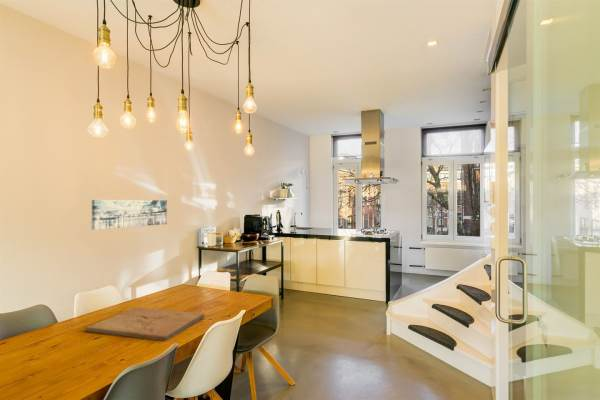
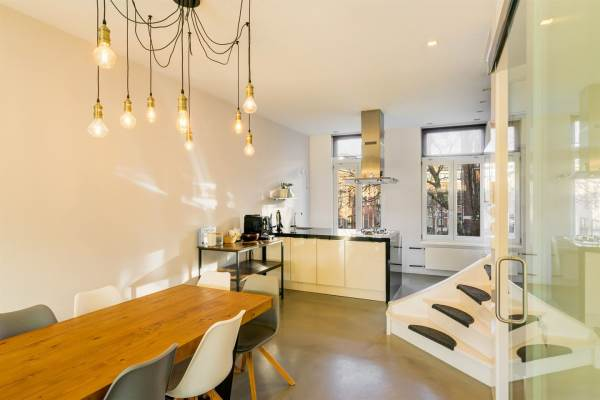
- wall art (133, 213)
- cutting board (148, 321)
